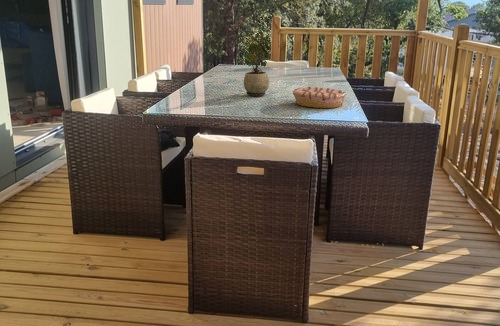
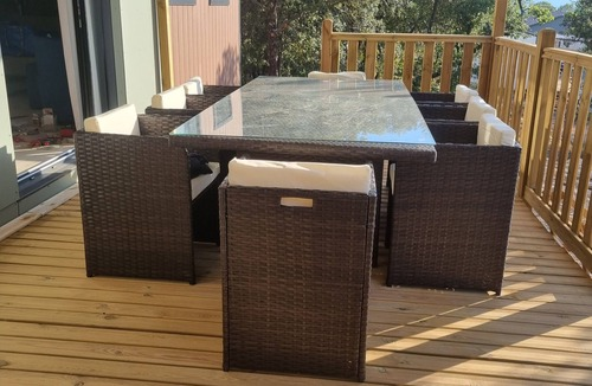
- potted plant (254, 63)
- plate (318, 97)
